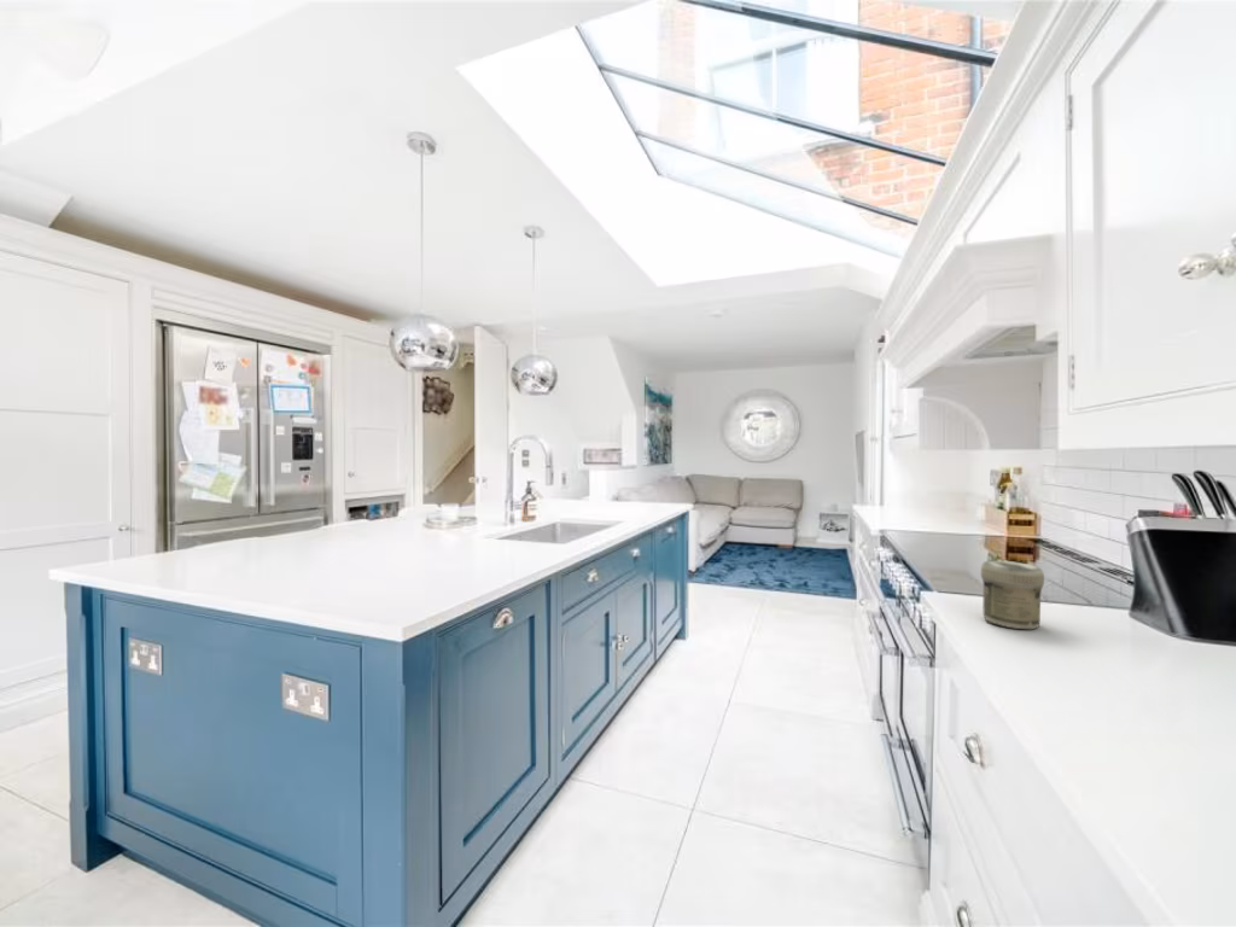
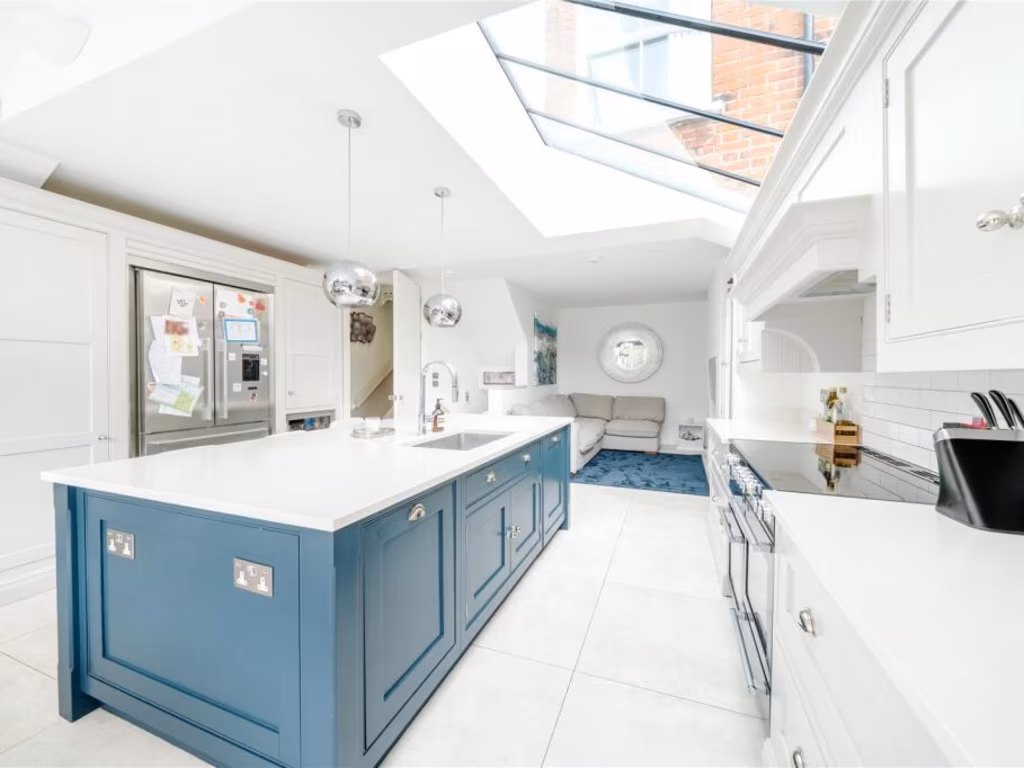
- jar (1010, 593)
